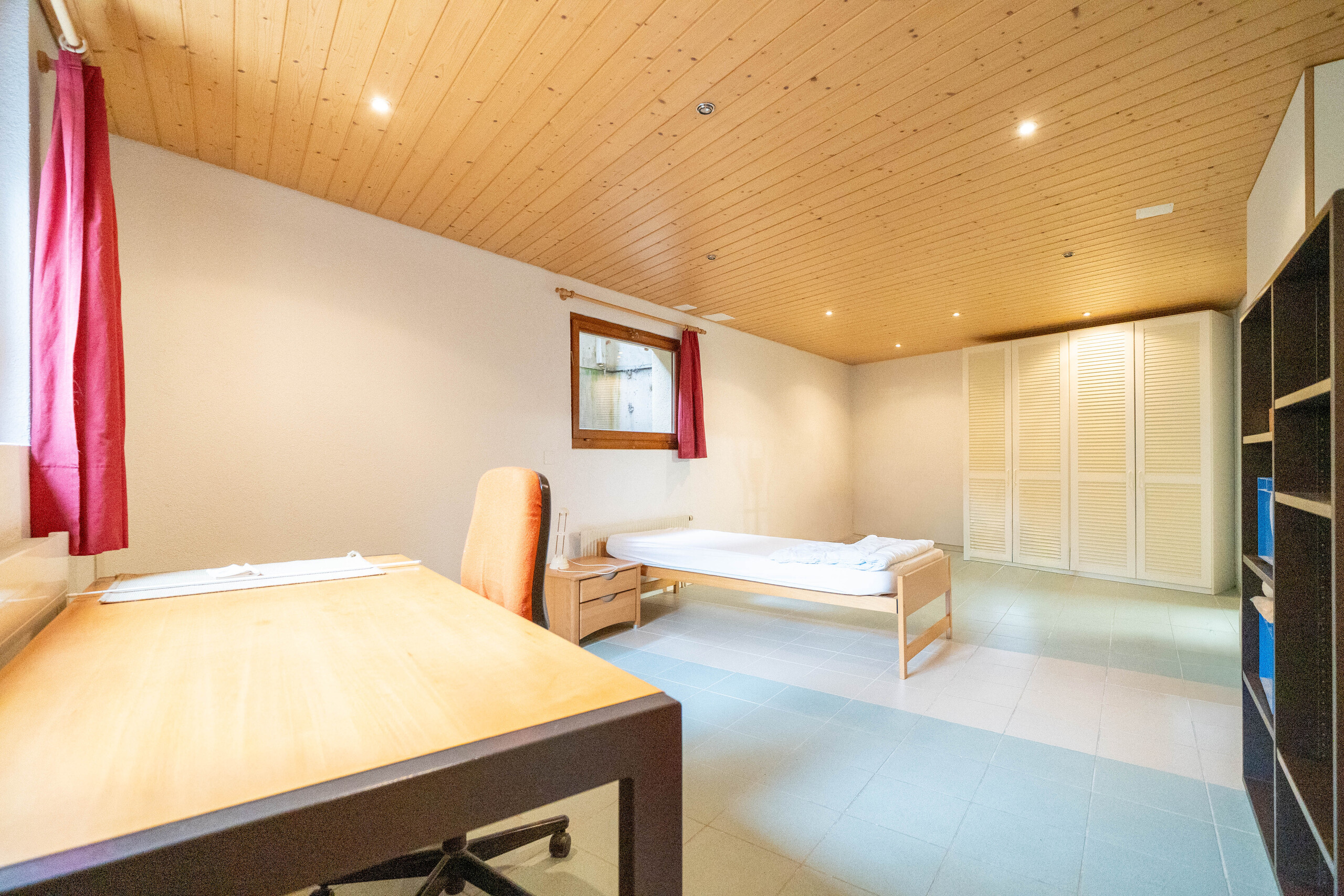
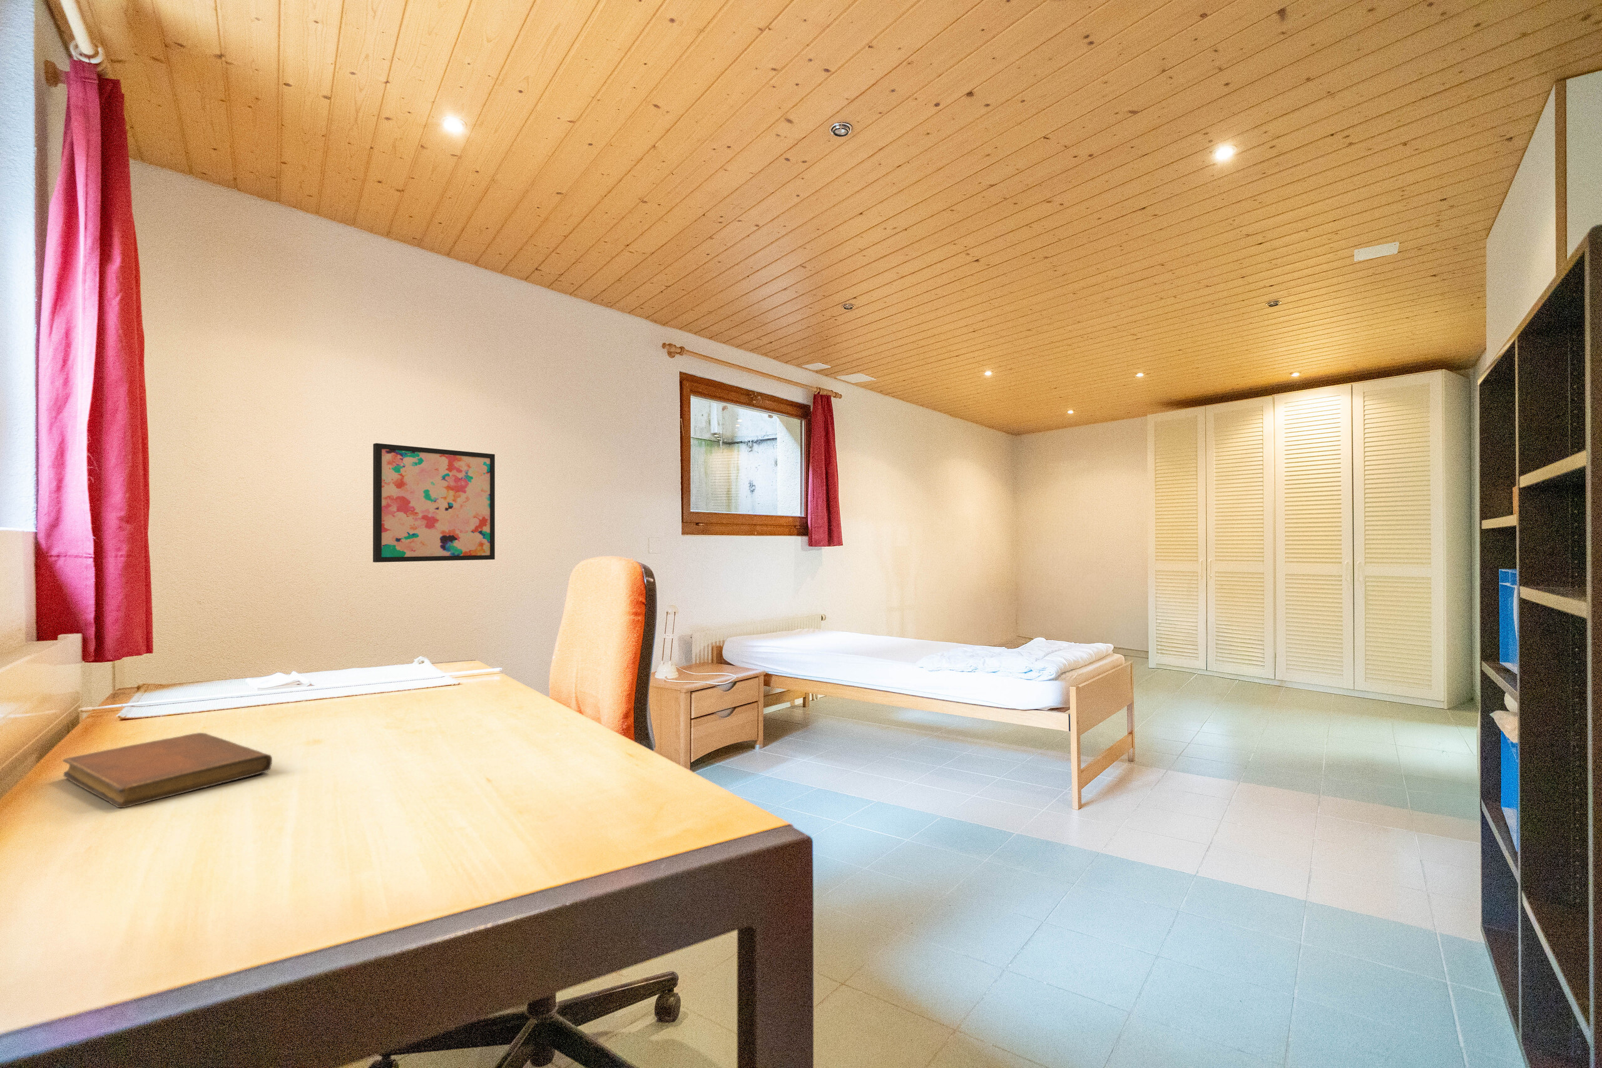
+ wall art (437, 505)
+ notebook (168, 764)
